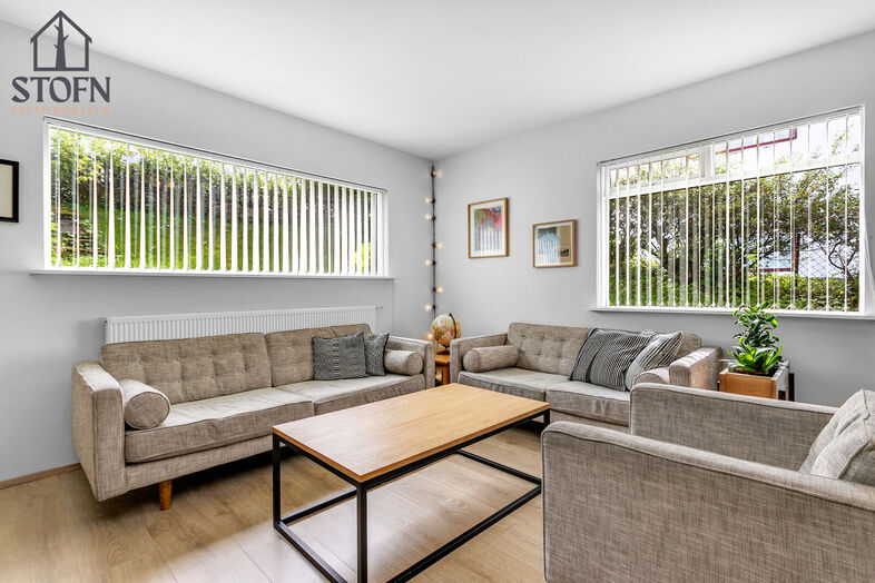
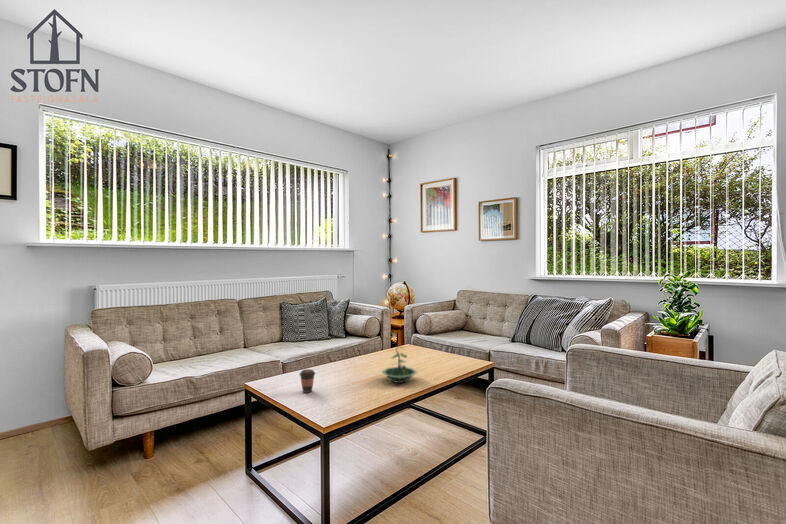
+ terrarium (398, 352)
+ coffee cup (307, 381)
